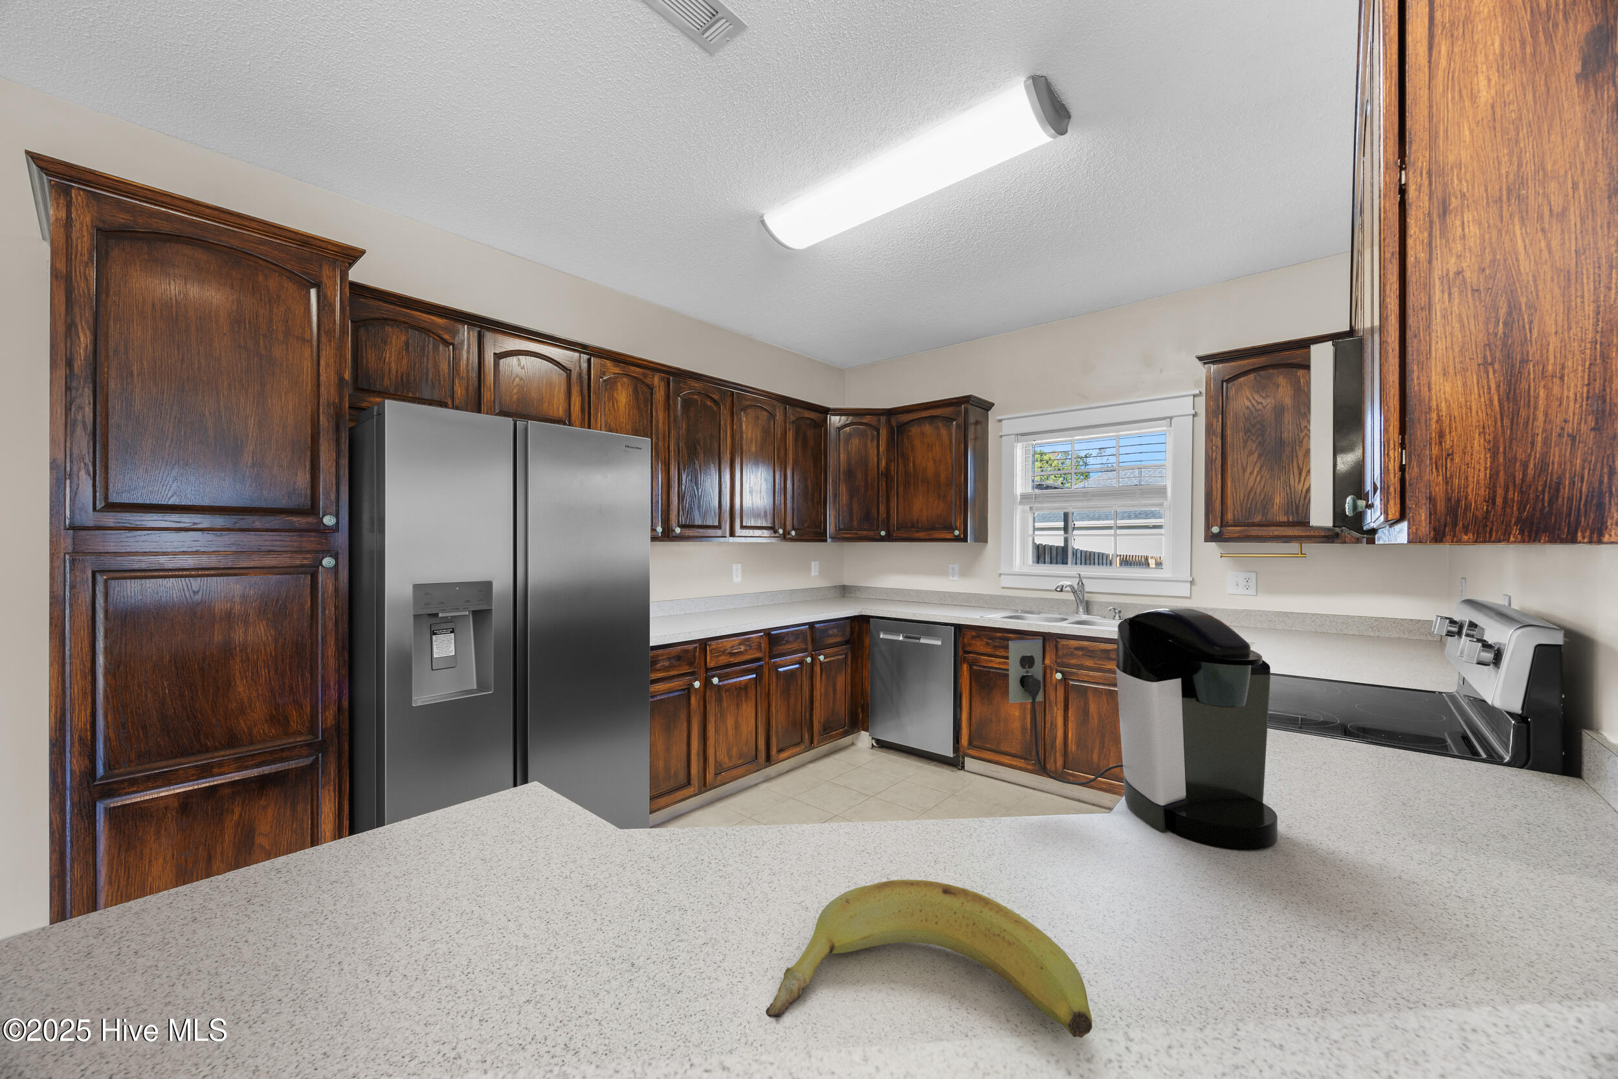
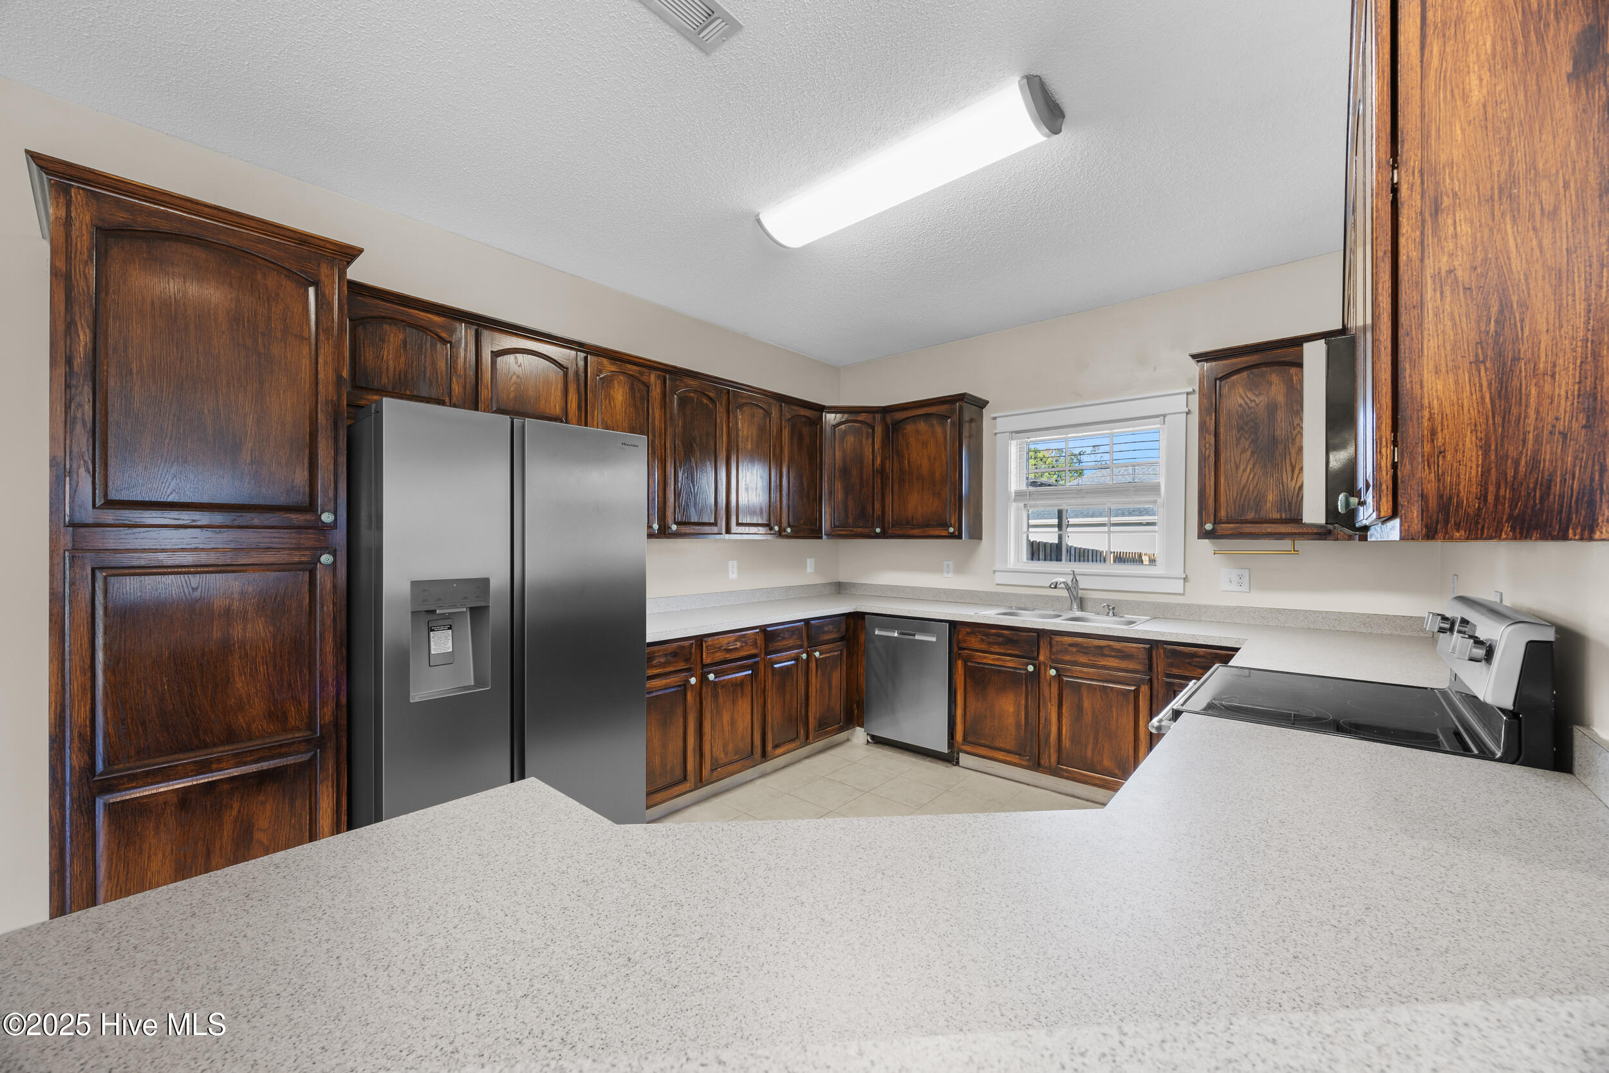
- coffee maker (1155, 714)
- banana (909, 942)
